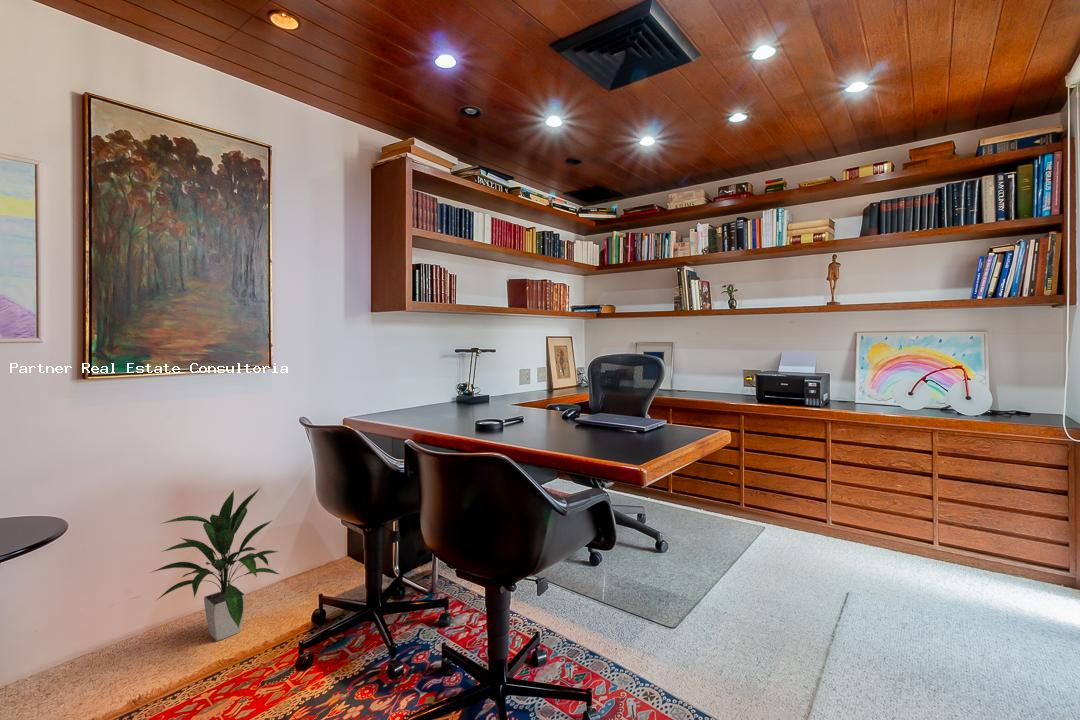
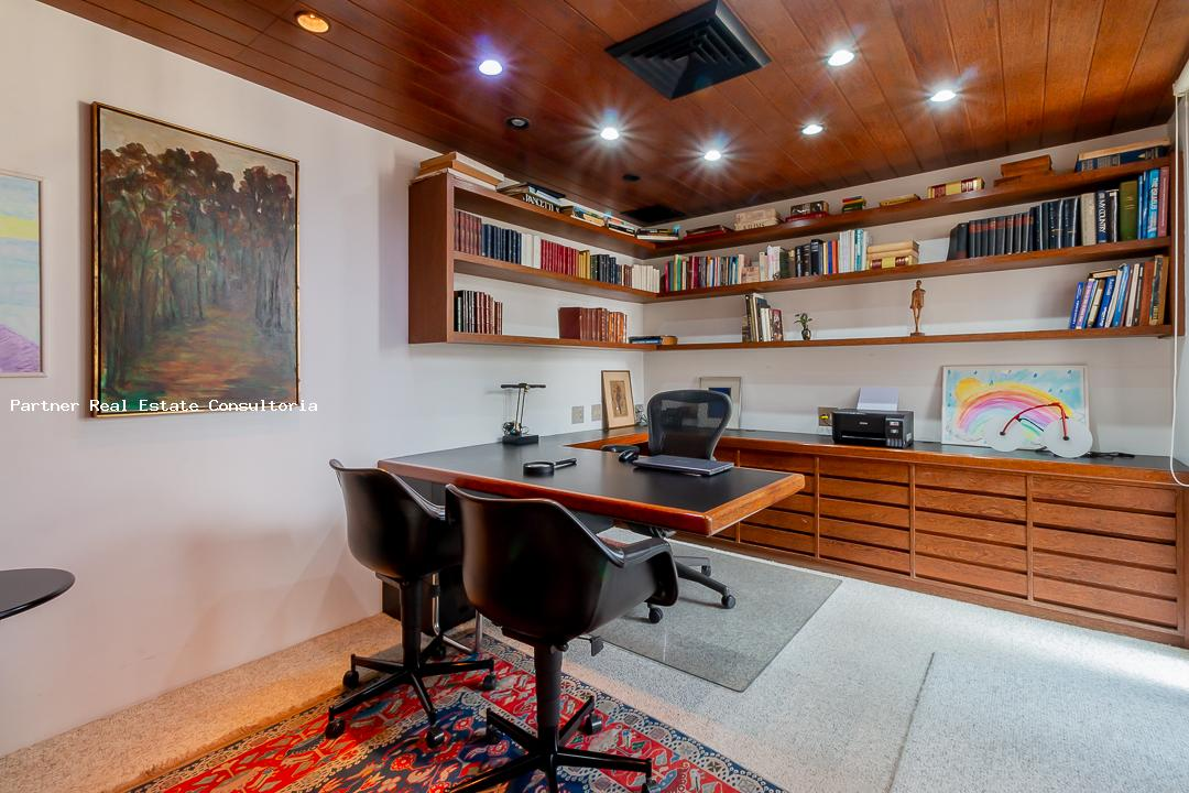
- indoor plant (222, 565)
